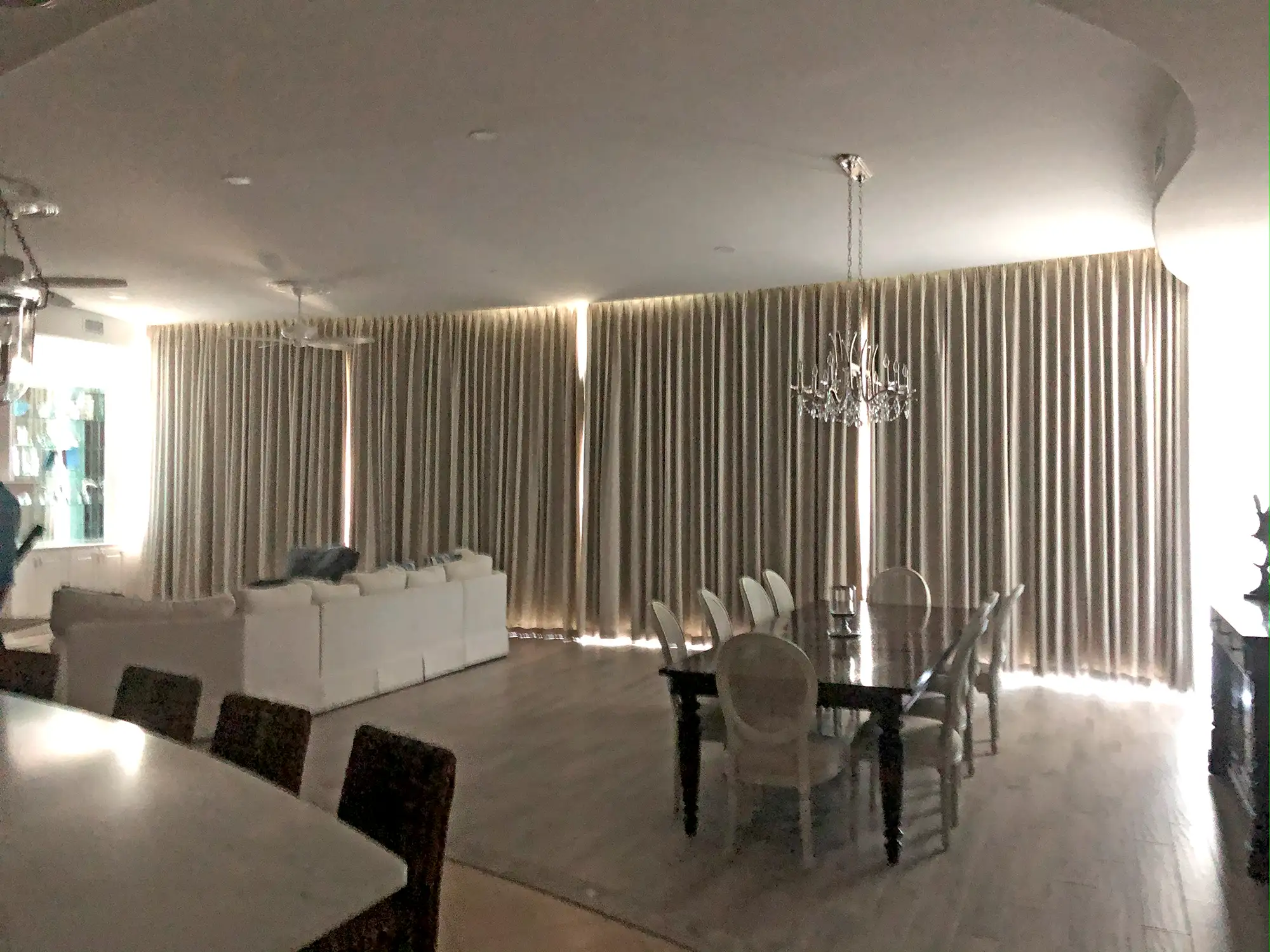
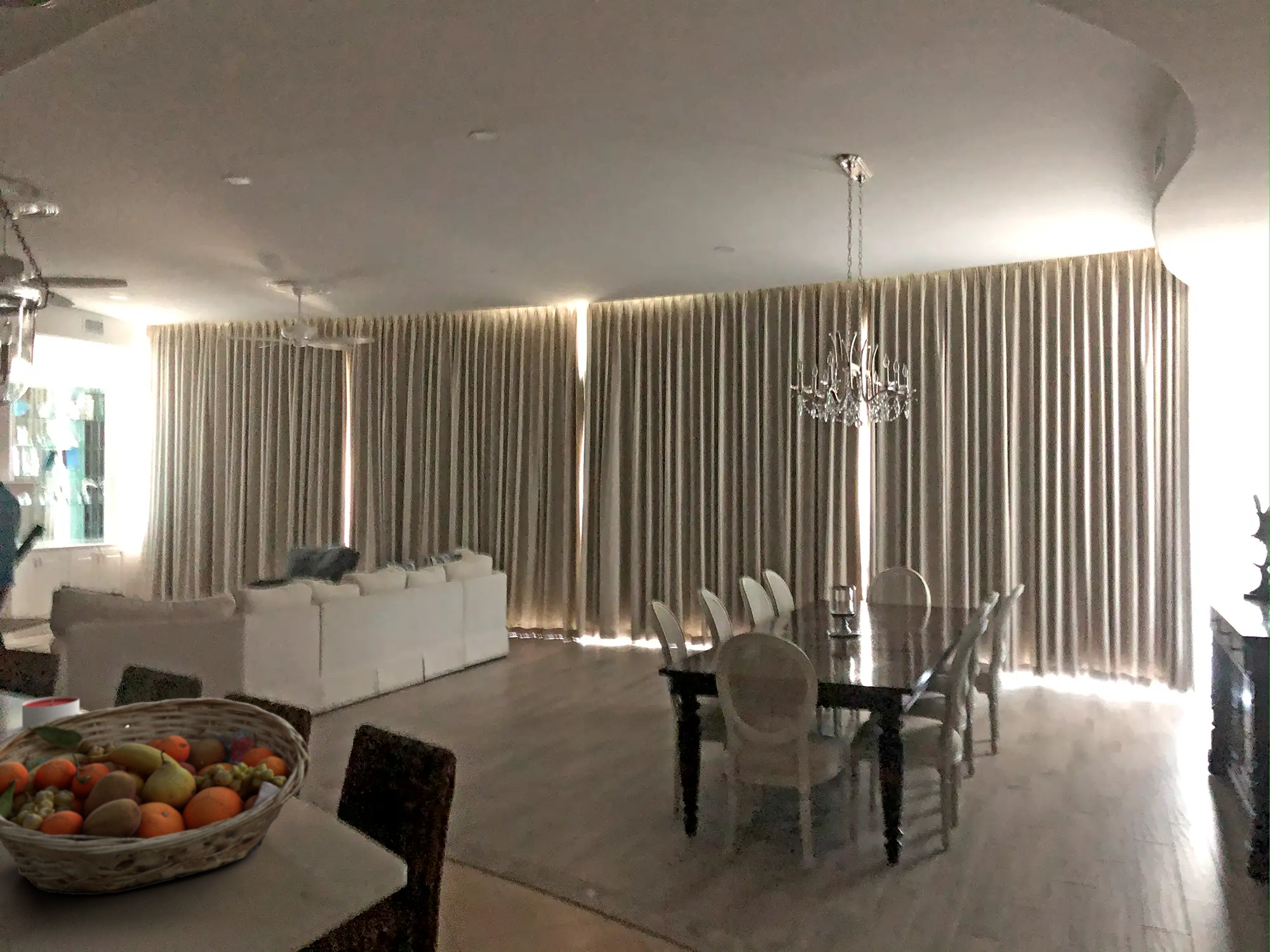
+ fruit basket (150, 787)
+ candle (51, 712)
